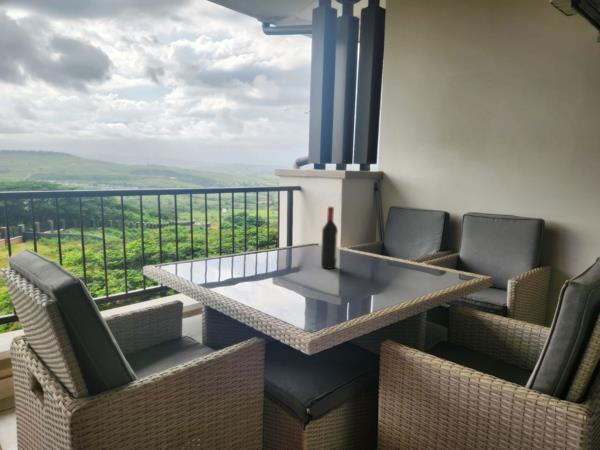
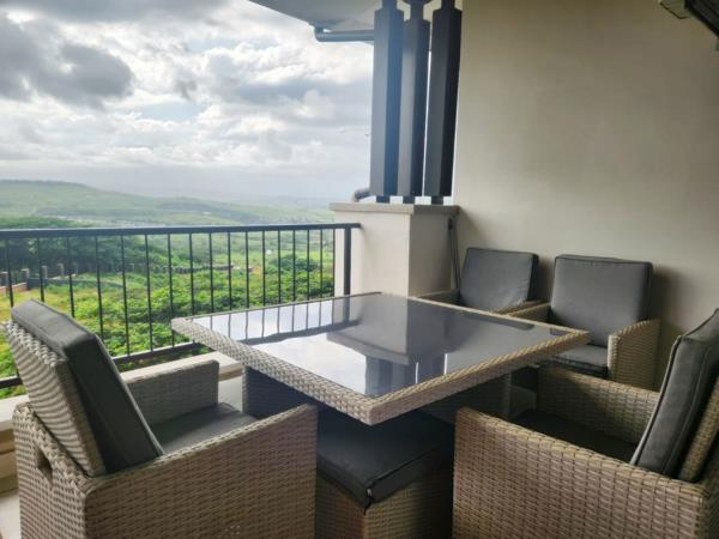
- wine bottle (329, 237)
